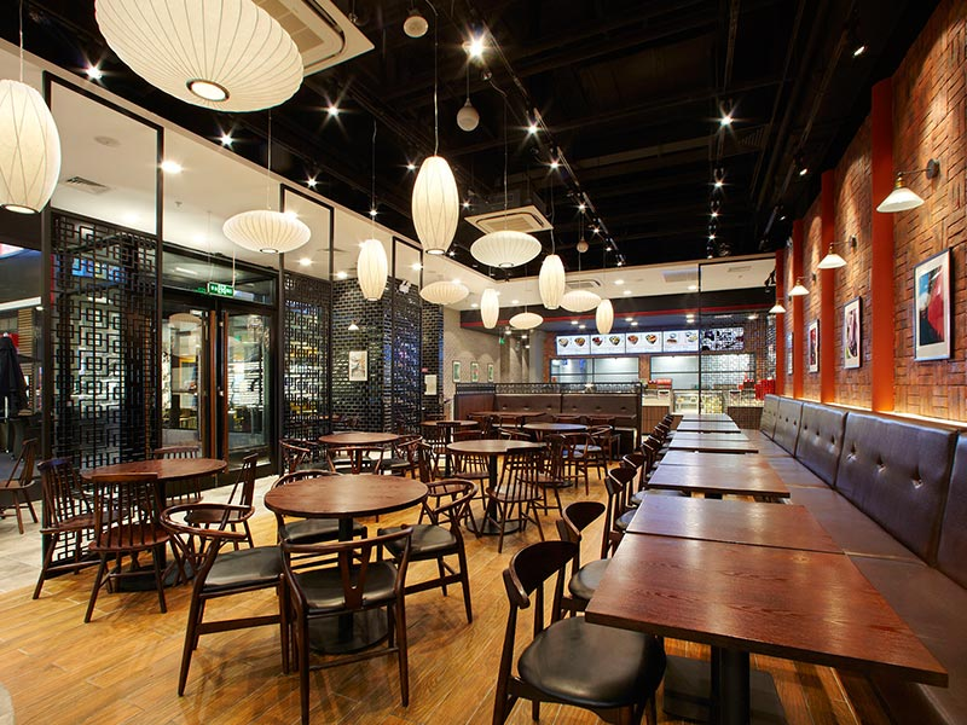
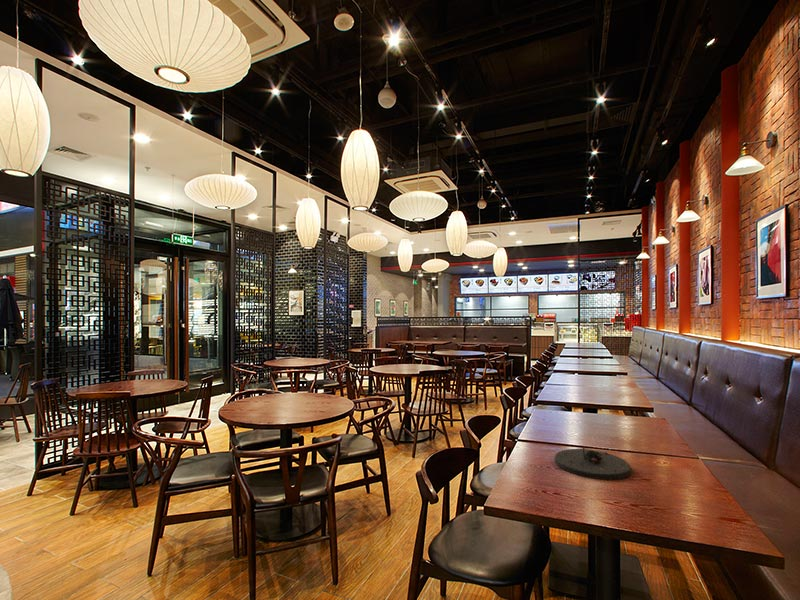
+ plate (591, 457)
